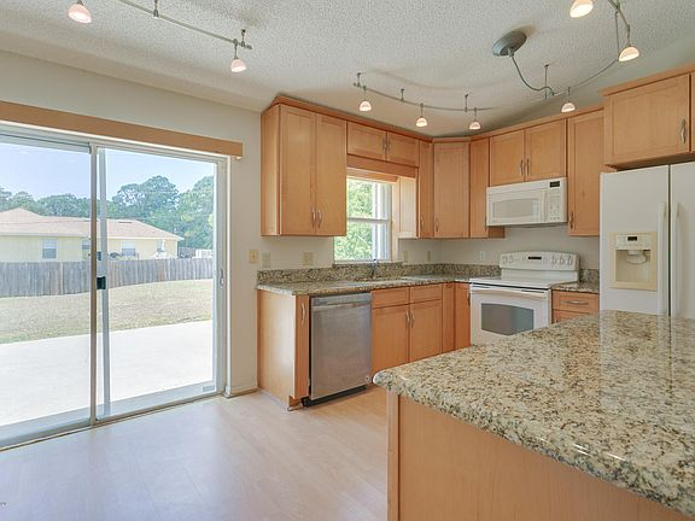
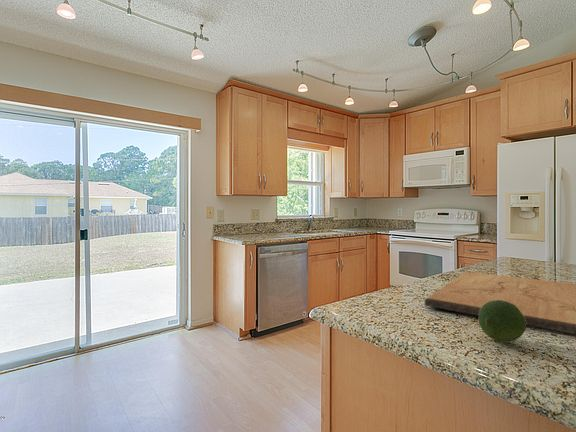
+ cutting board (514, 294)
+ fruit (501, 320)
